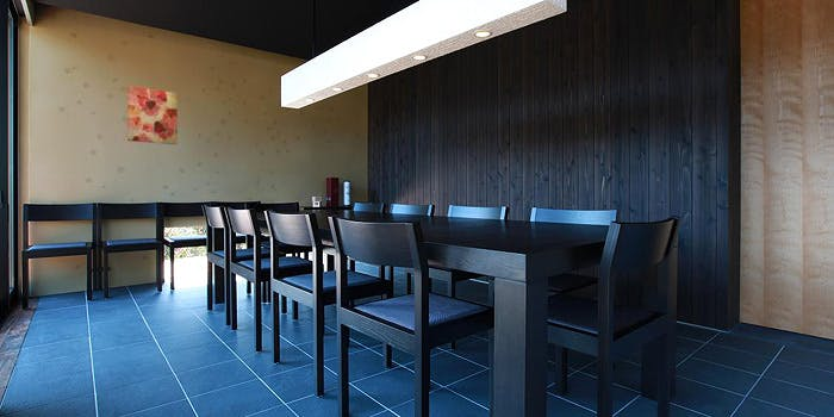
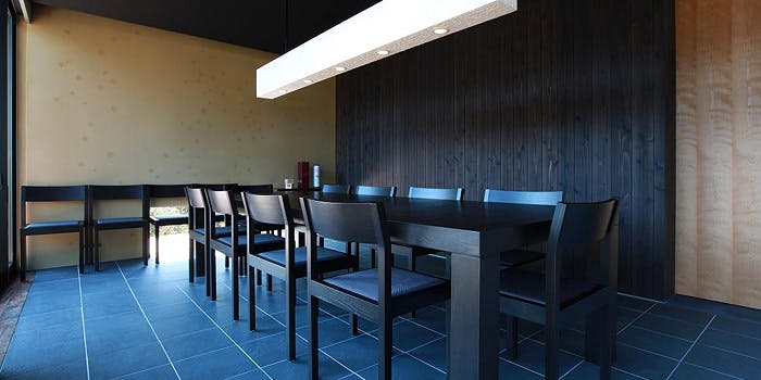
- wall art (153, 116)
